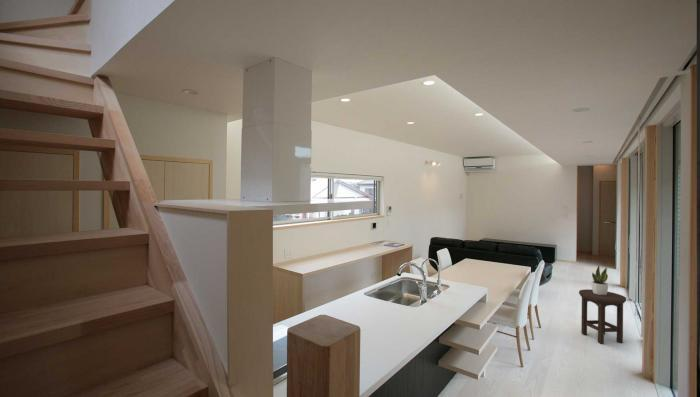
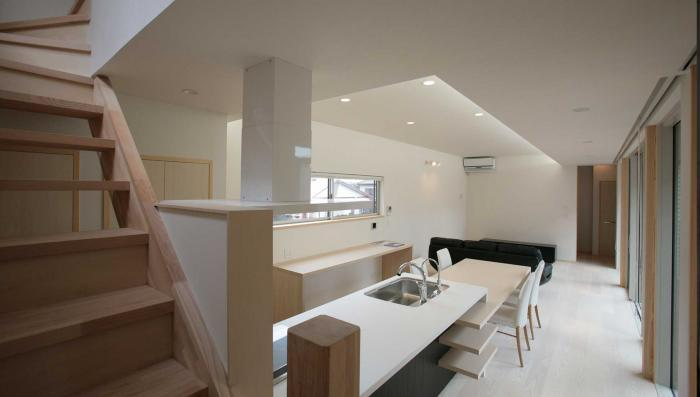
- potted plant (599, 278)
- stool (601, 316)
